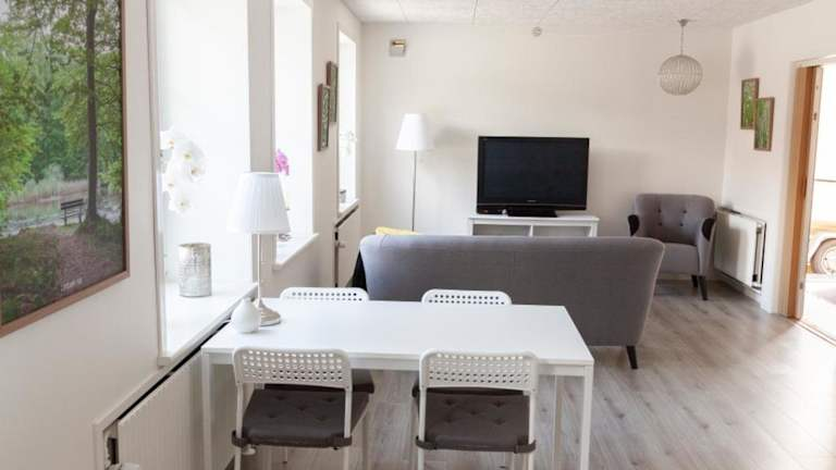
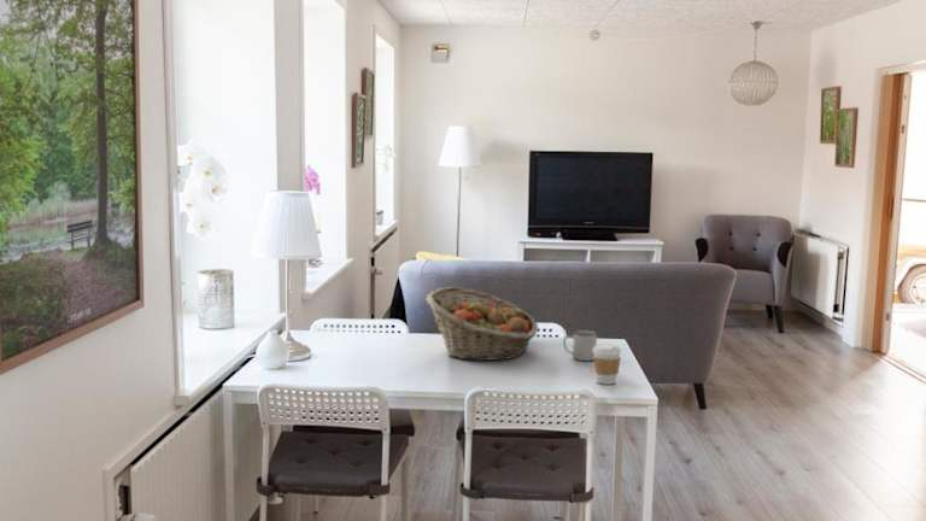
+ coffee cup (606, 363)
+ mug (579, 345)
+ fruit basket (481, 321)
